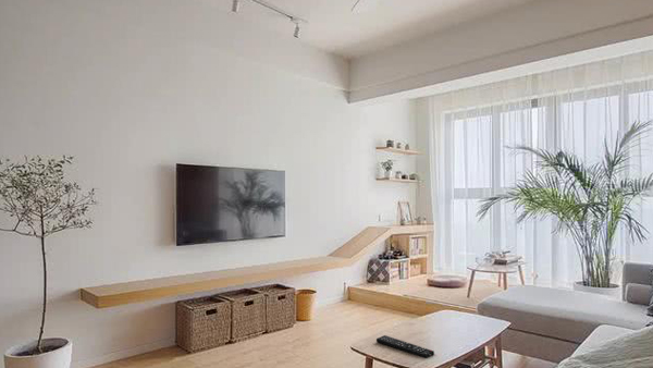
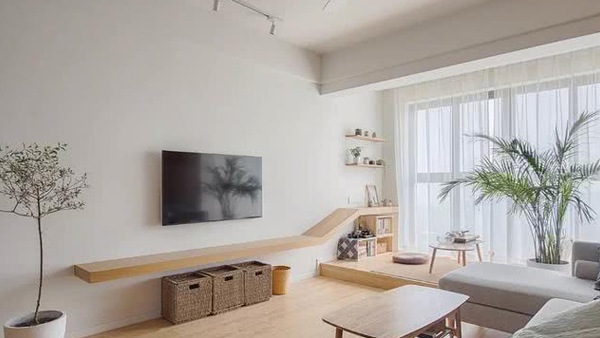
- remote control (404, 345)
